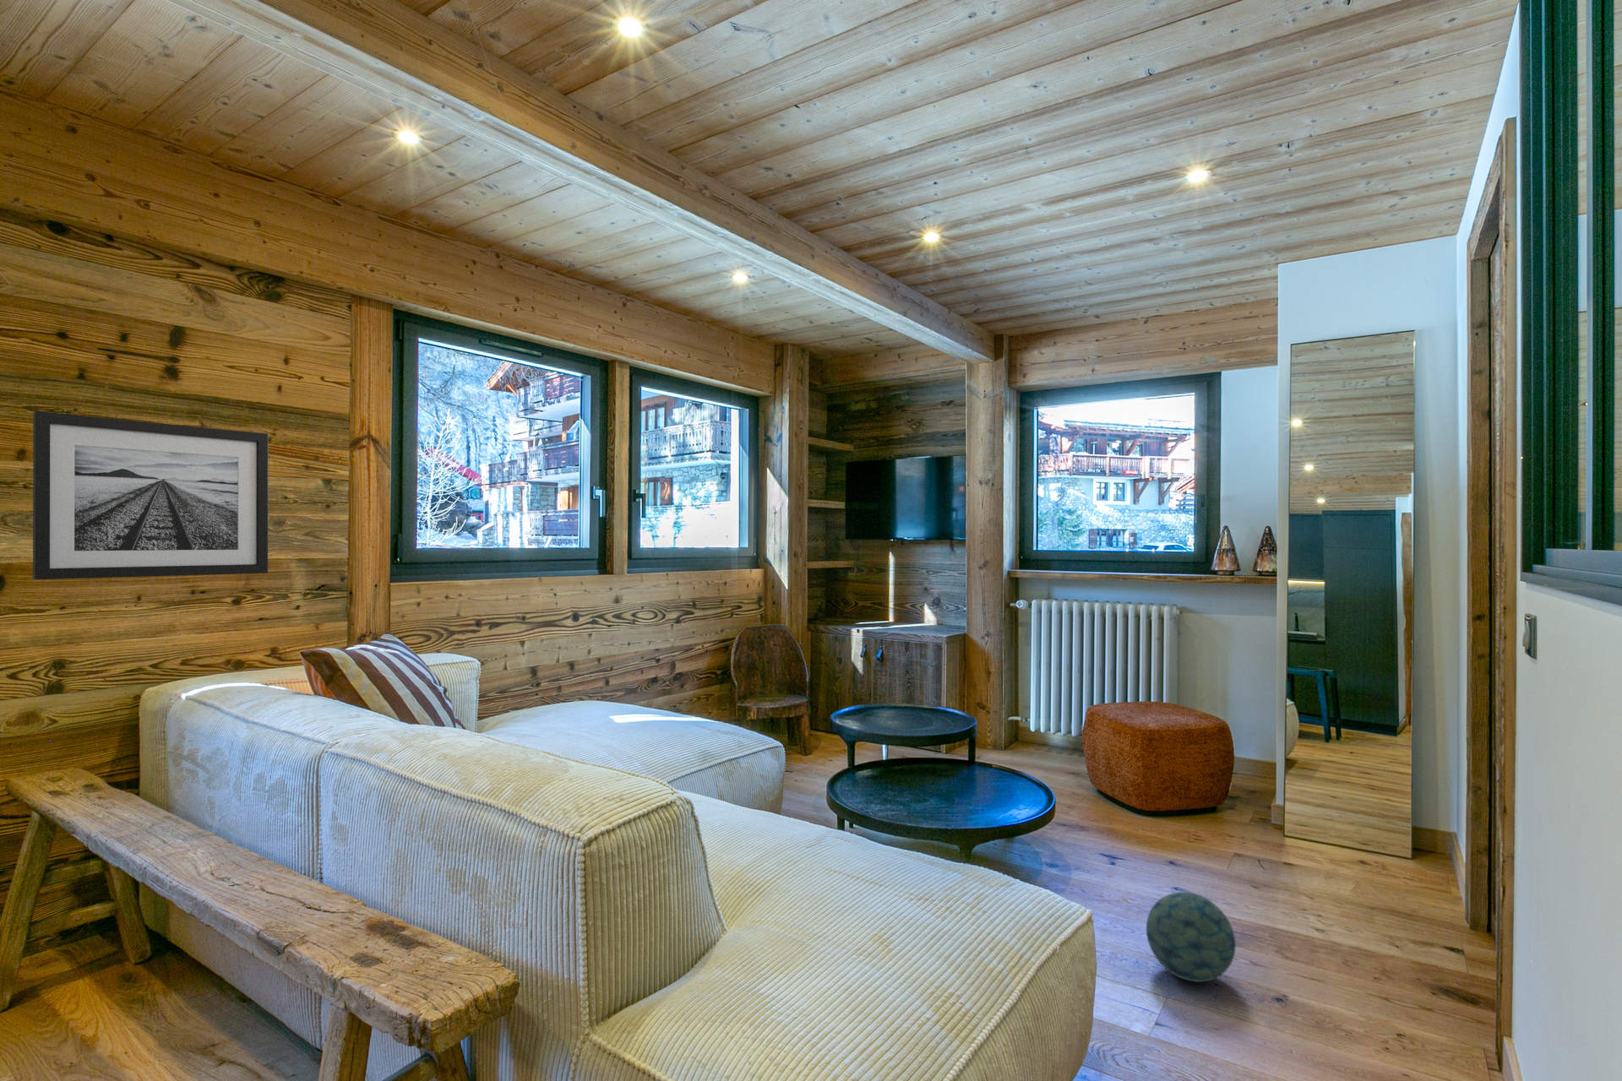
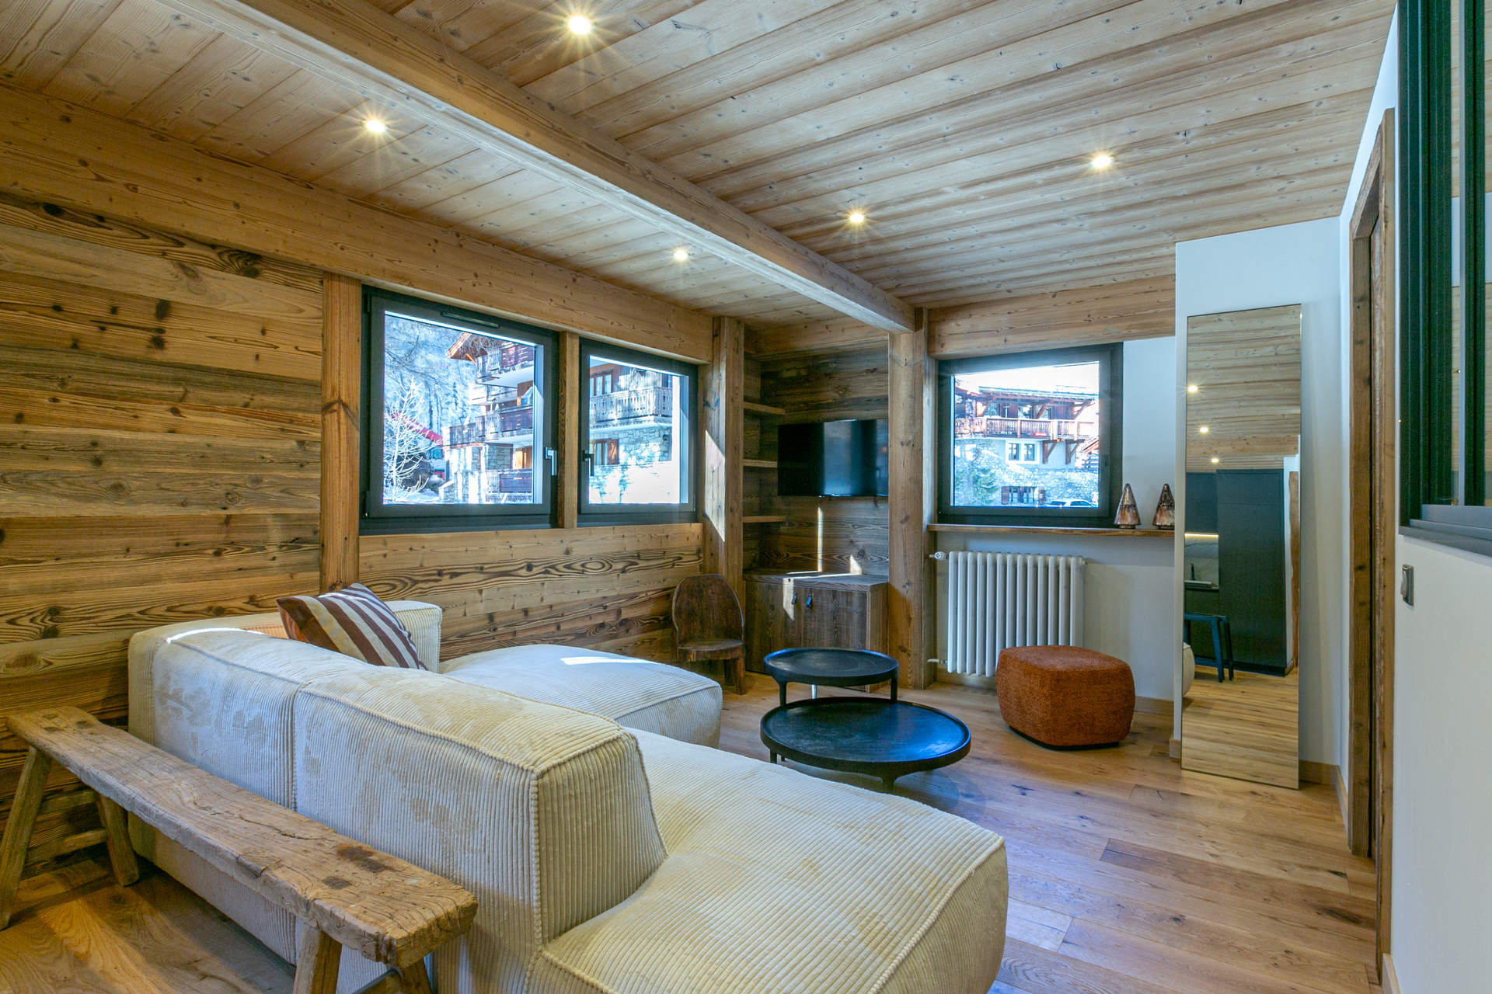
- ball (1190, 936)
- wall art (162, 499)
